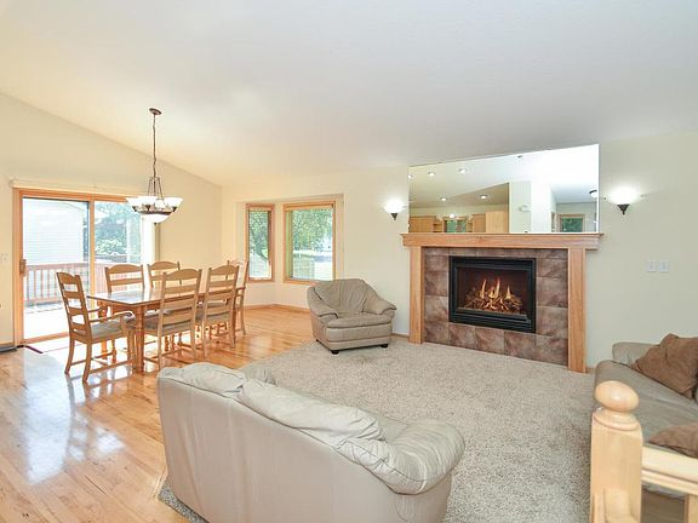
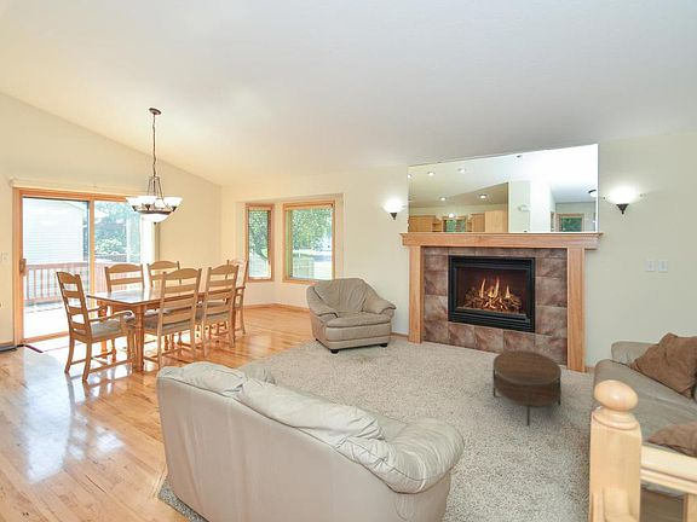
+ coffee table (525, 382)
